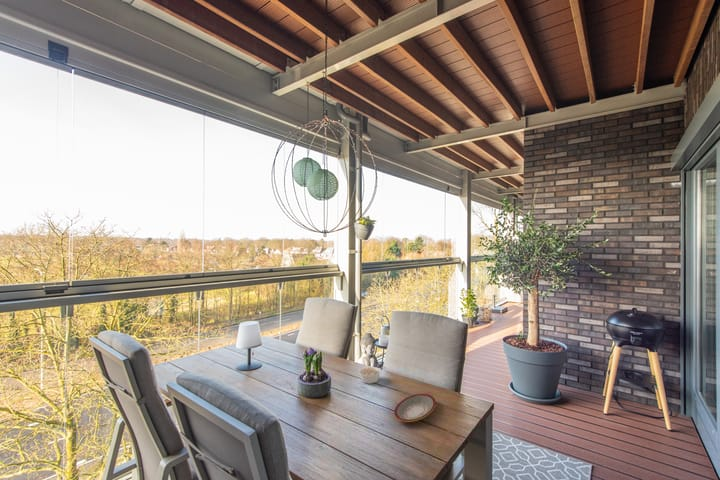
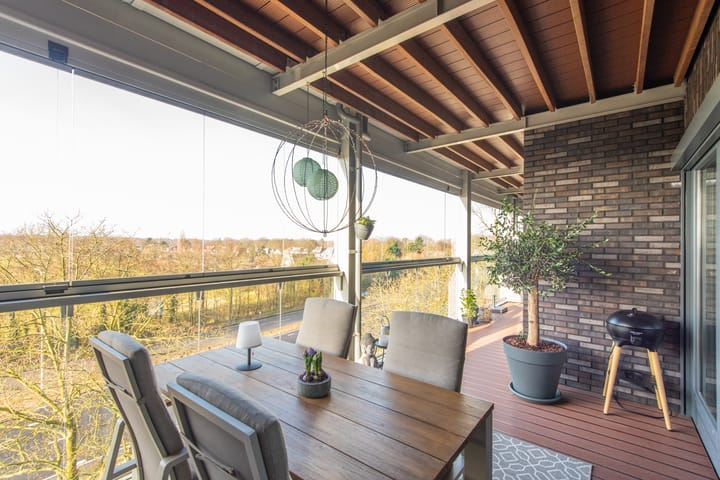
- legume (370, 374)
- plate (415, 409)
